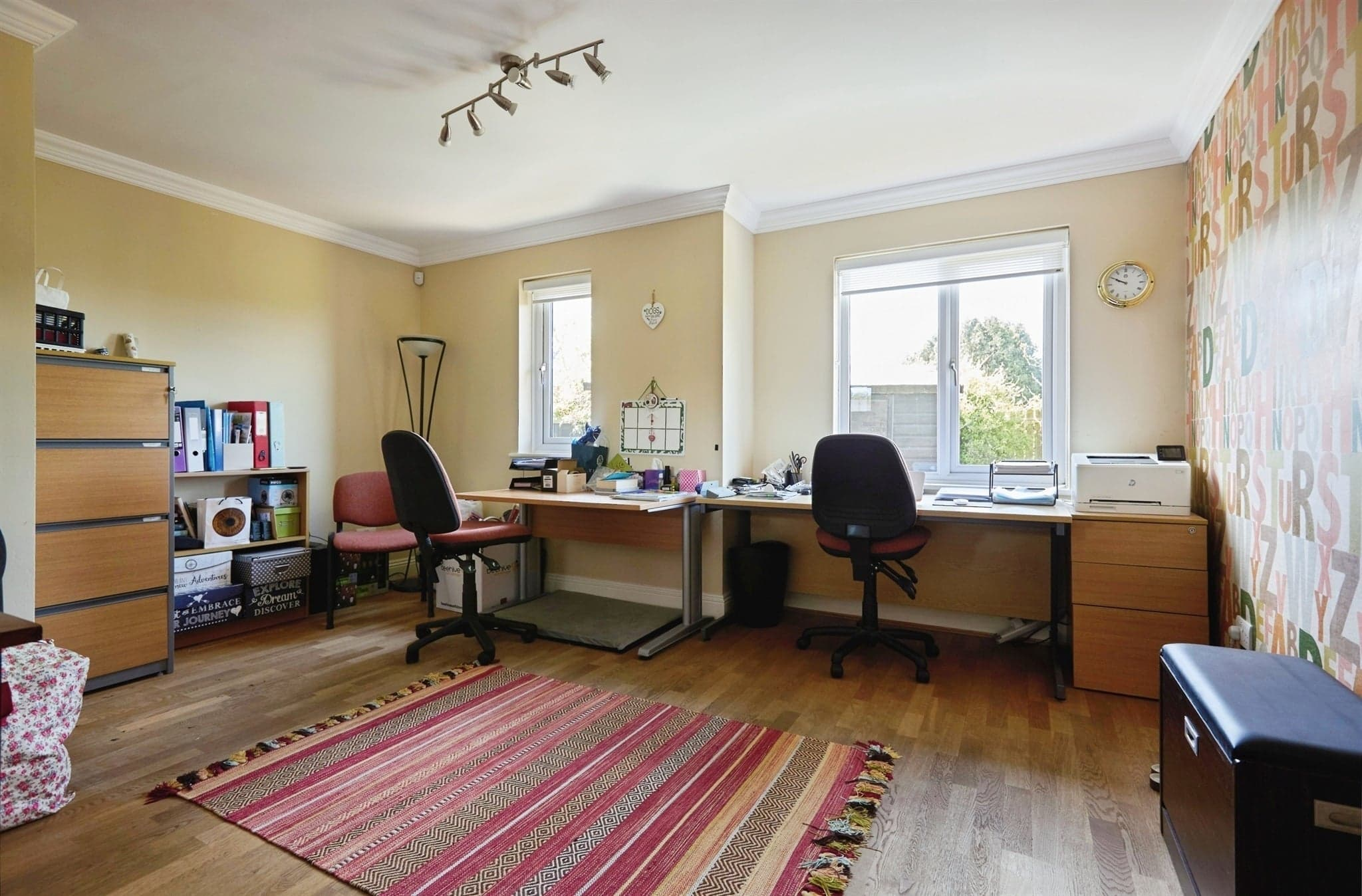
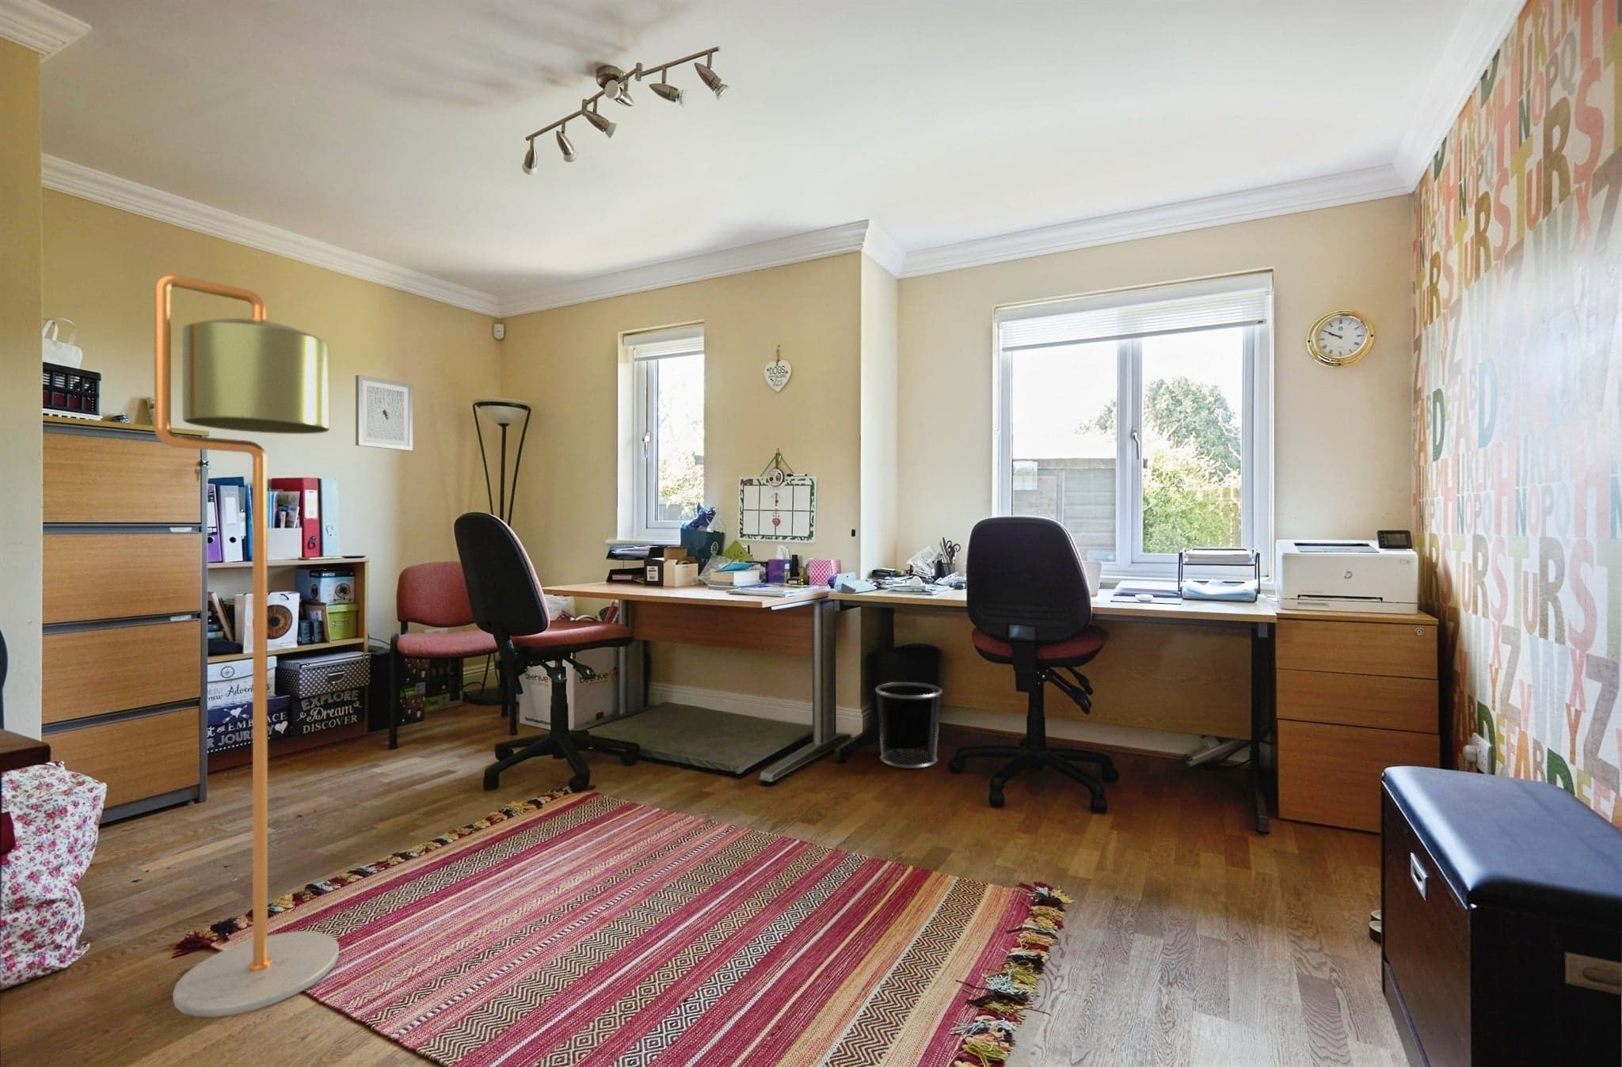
+ floor lamp (252, 634)
+ waste bin (909, 724)
+ wall art (385, 414)
